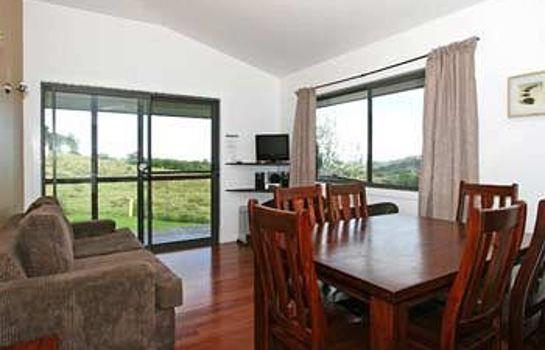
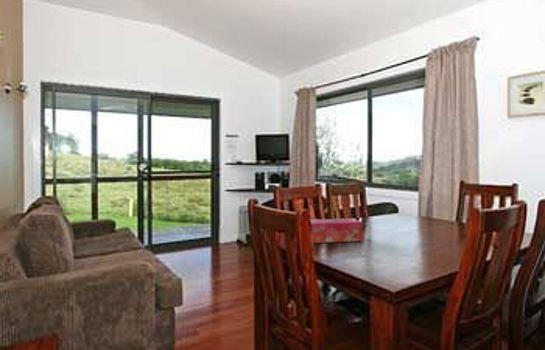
+ tissue box (331, 230)
